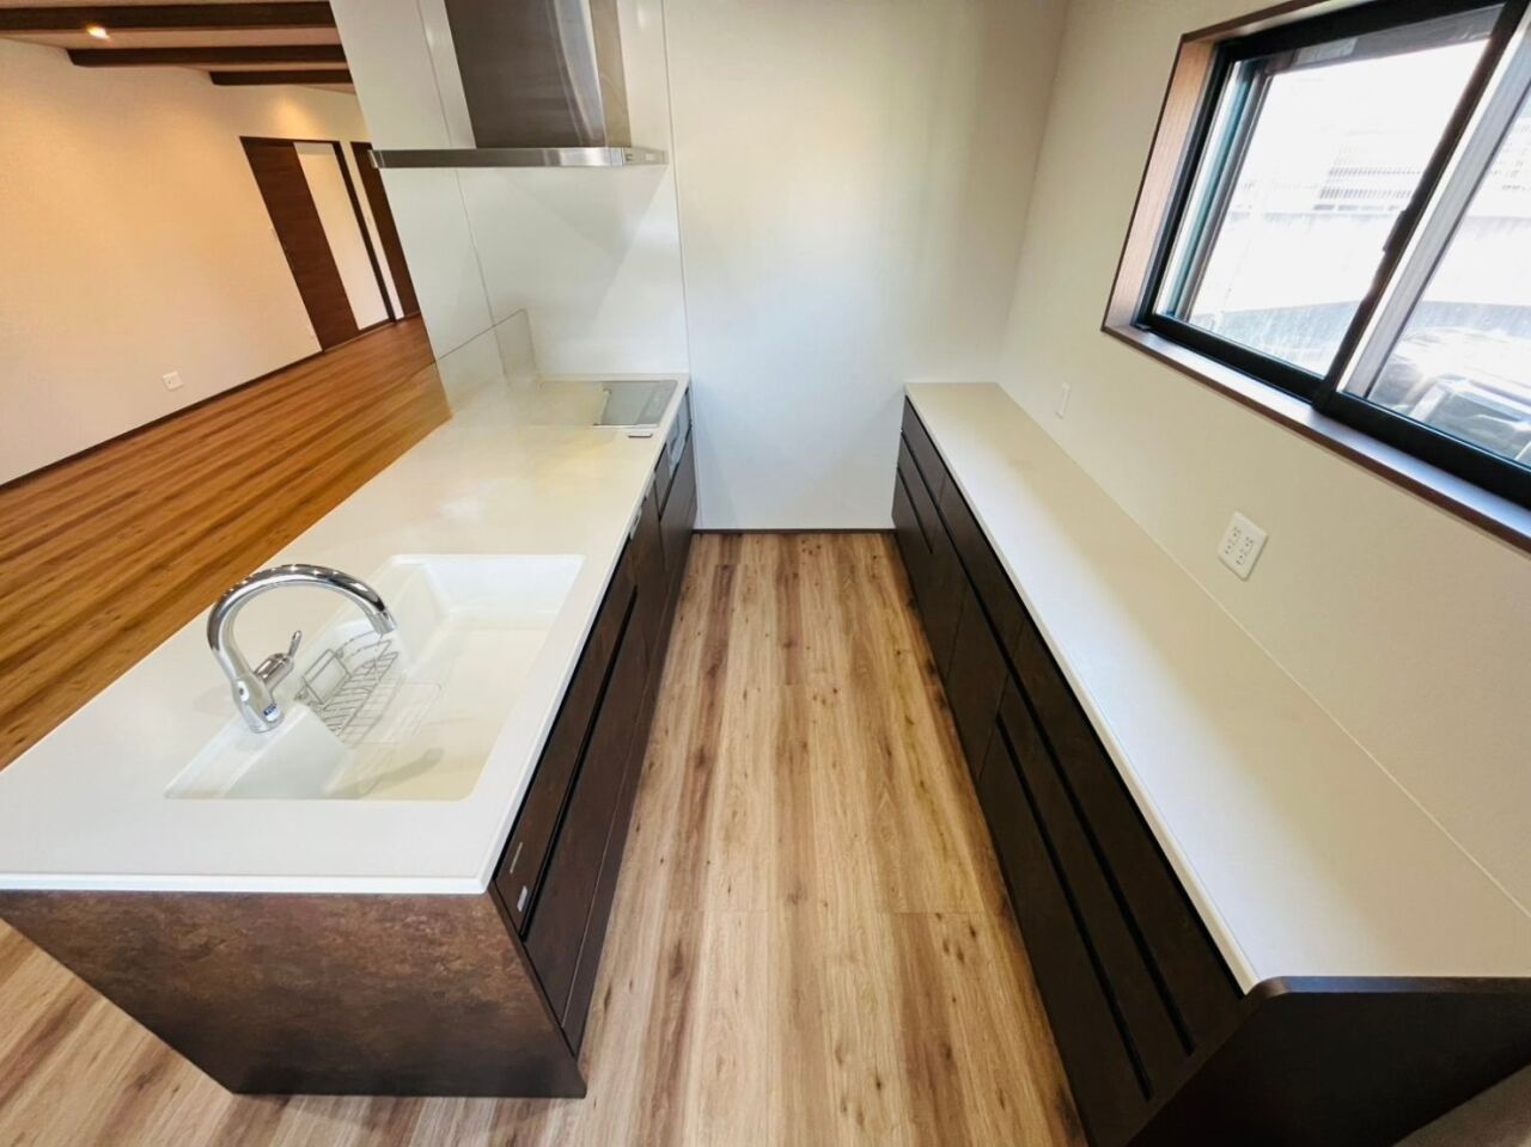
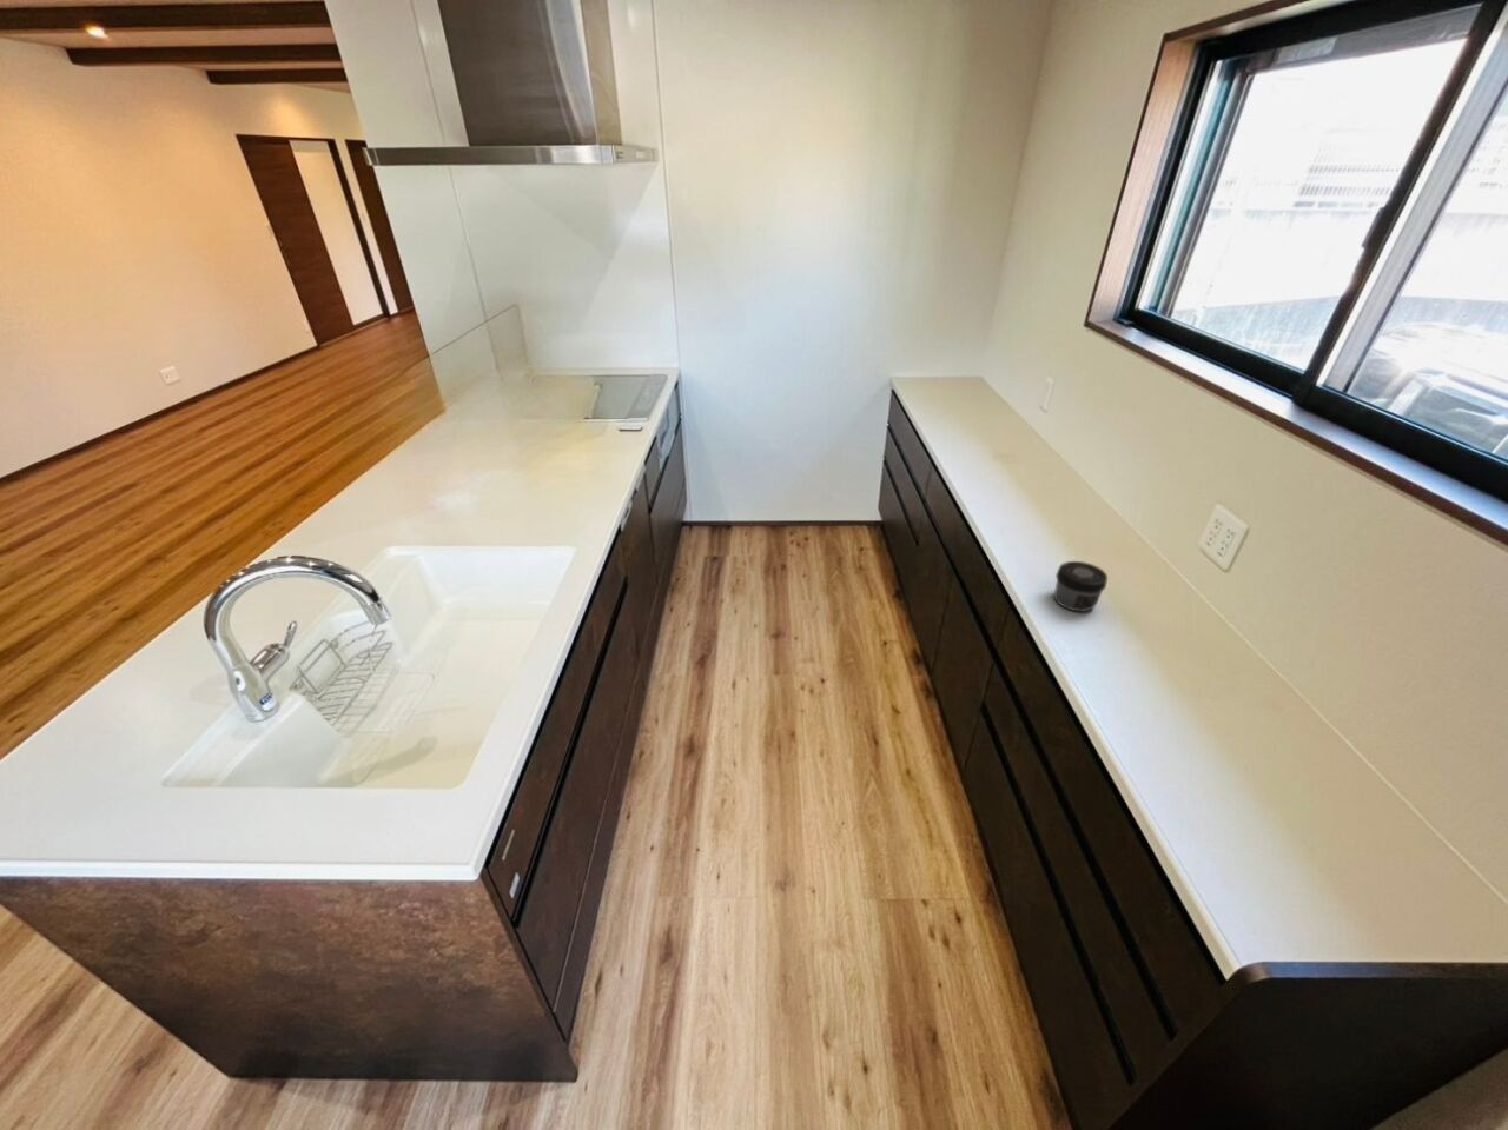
+ jar (1078, 586)
